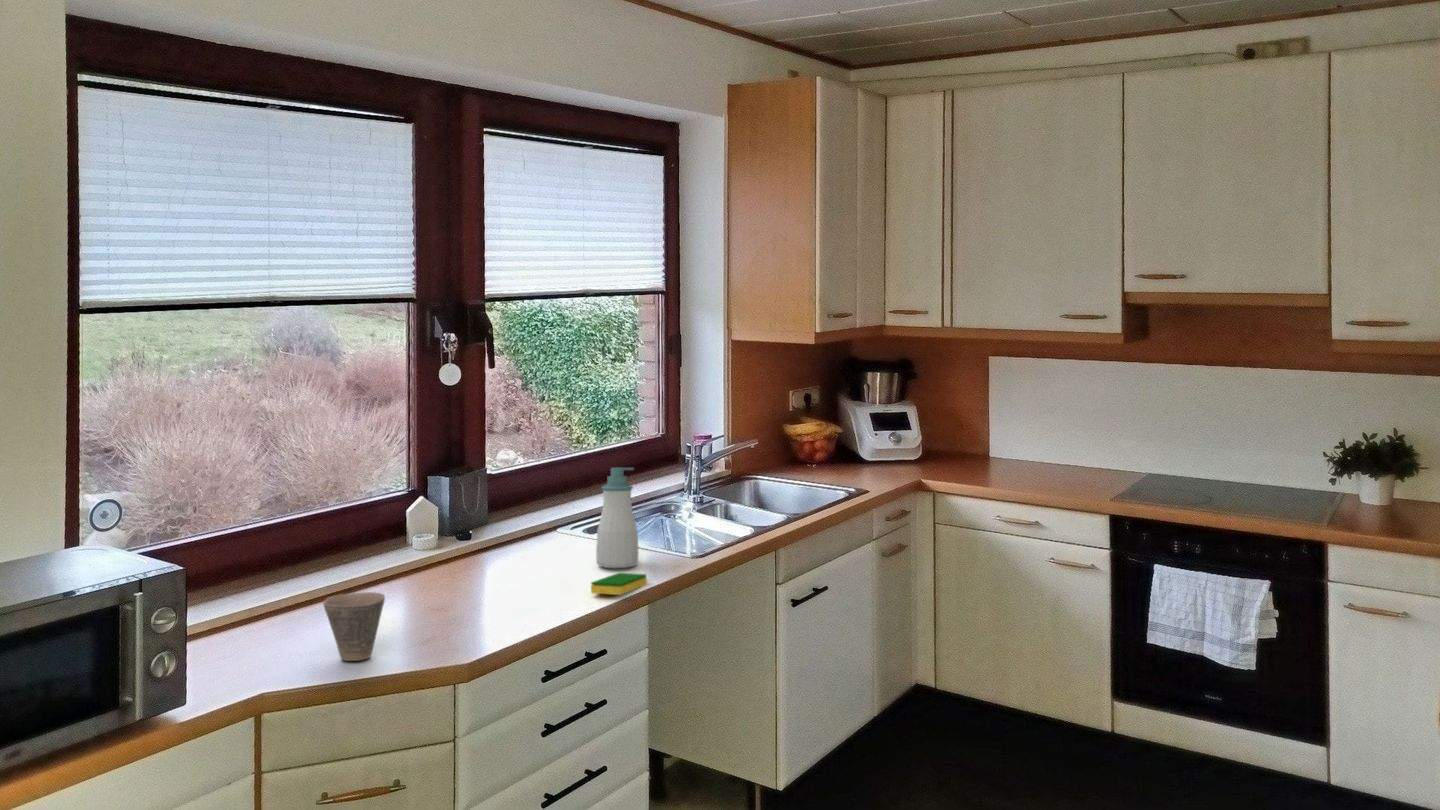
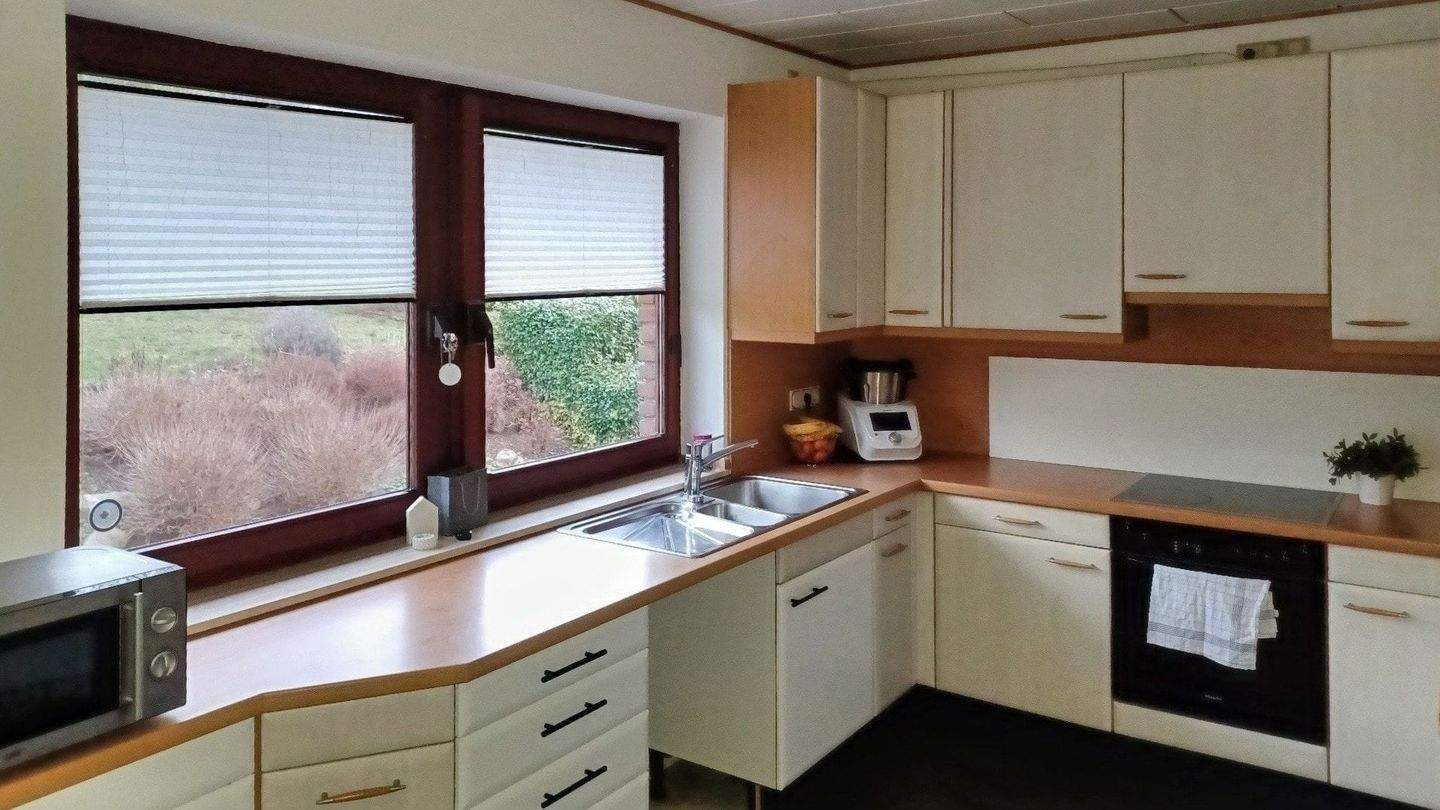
- soap bottle (617, 516)
- cup (354, 628)
- dish sponge (619, 583)
